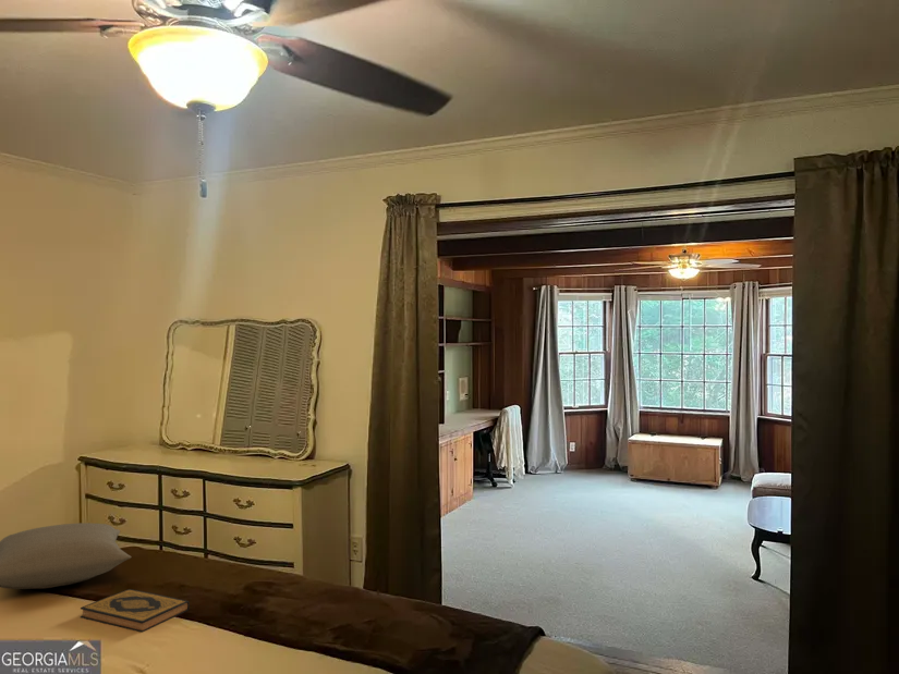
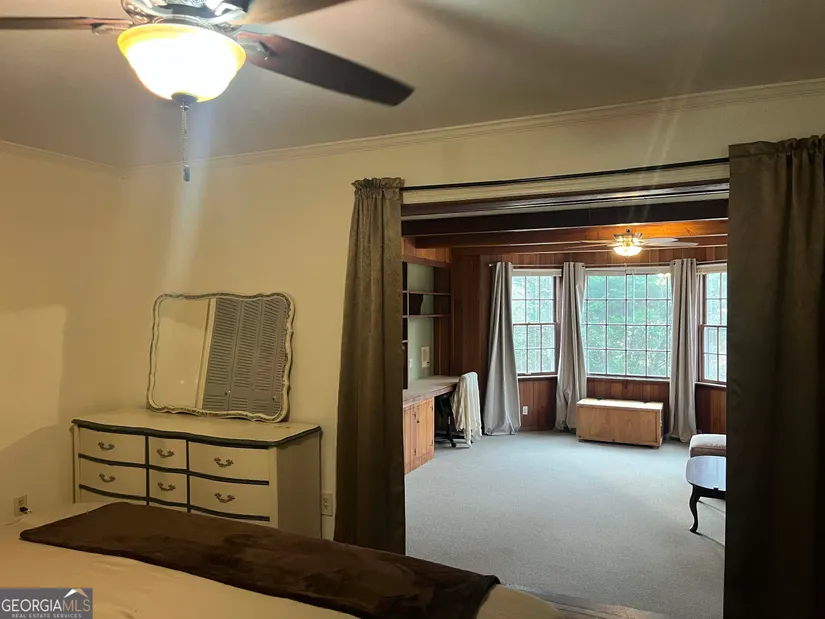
- pillow (58, 552)
- hardback book (135, 609)
